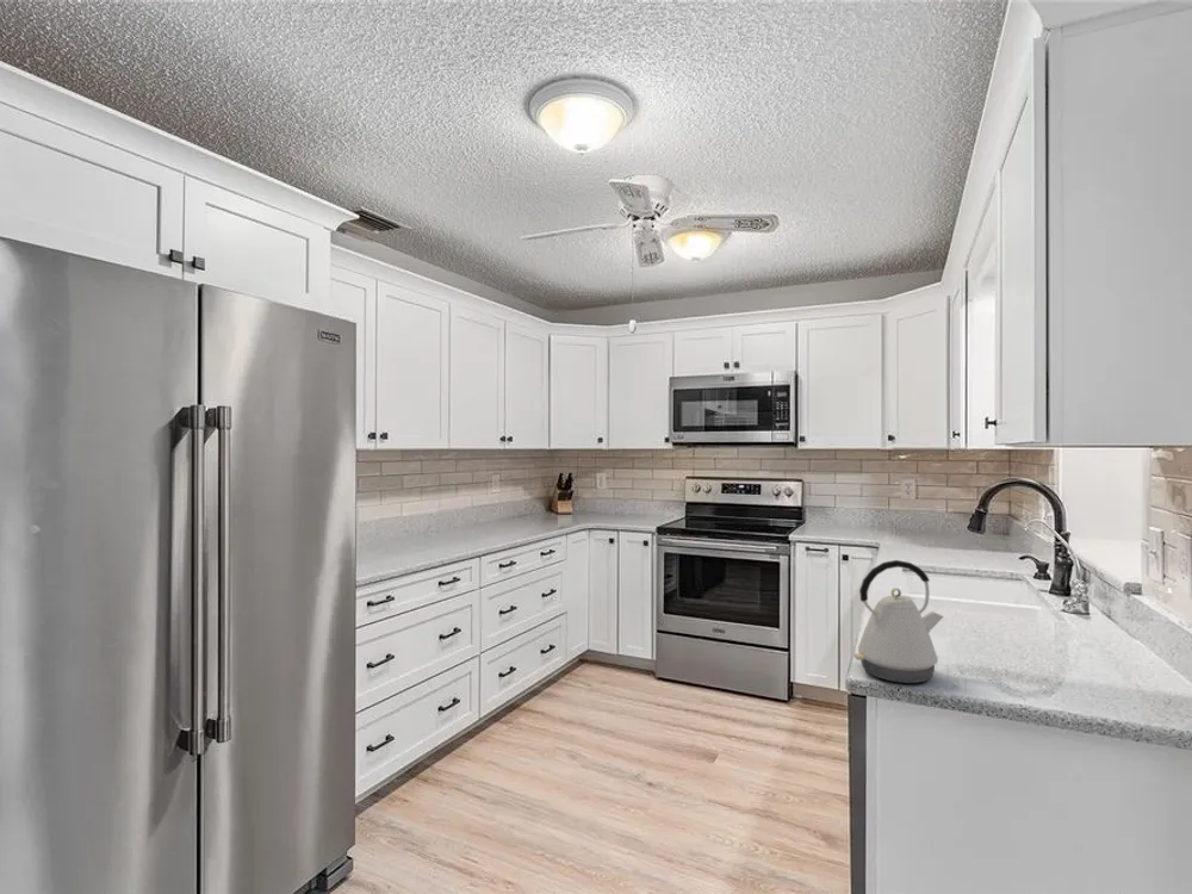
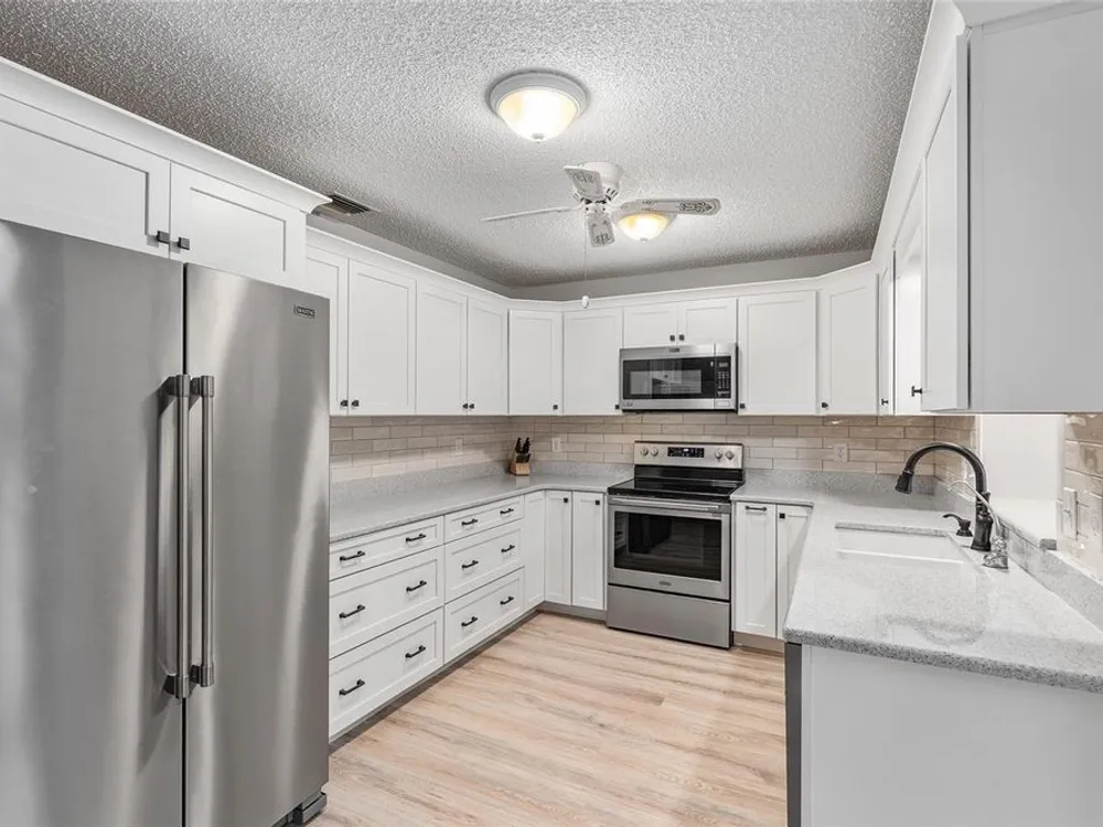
- kettle (899, 616)
